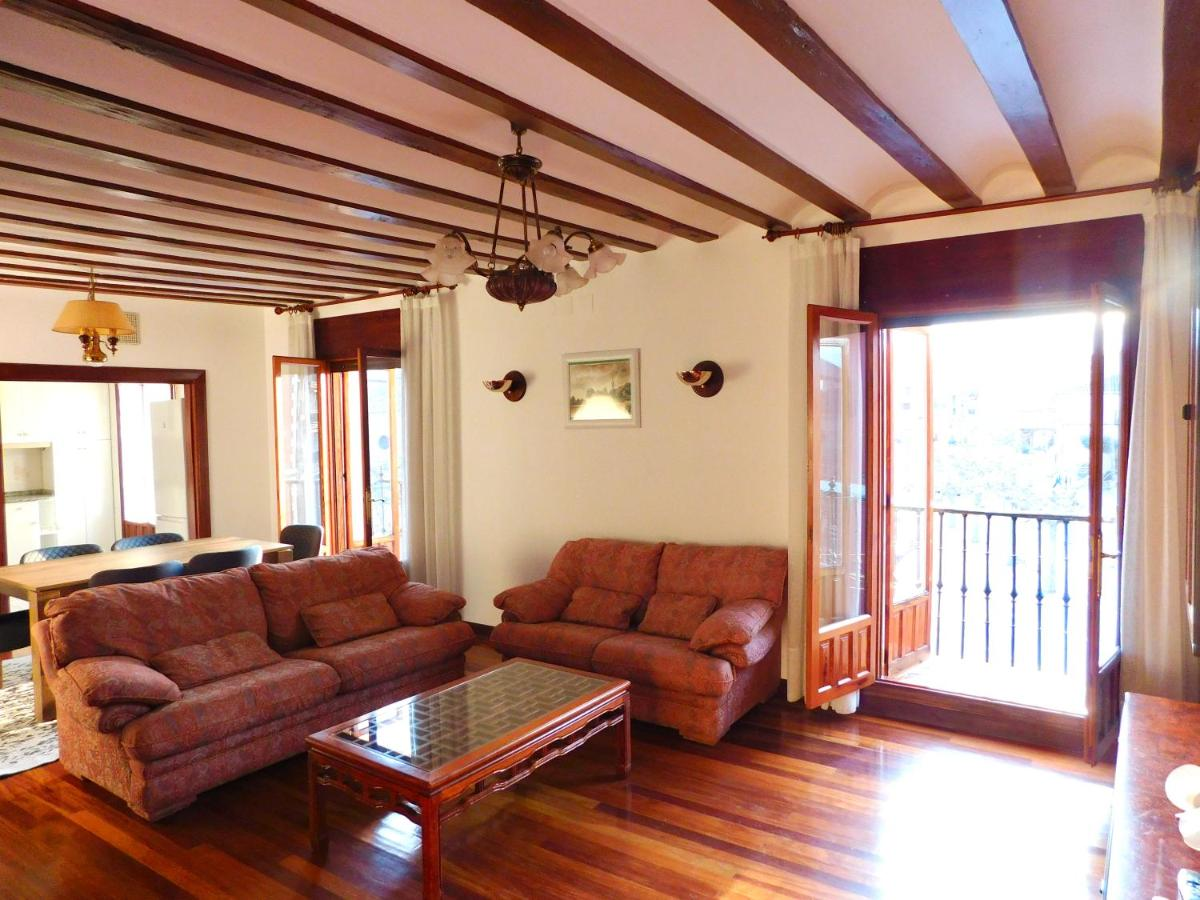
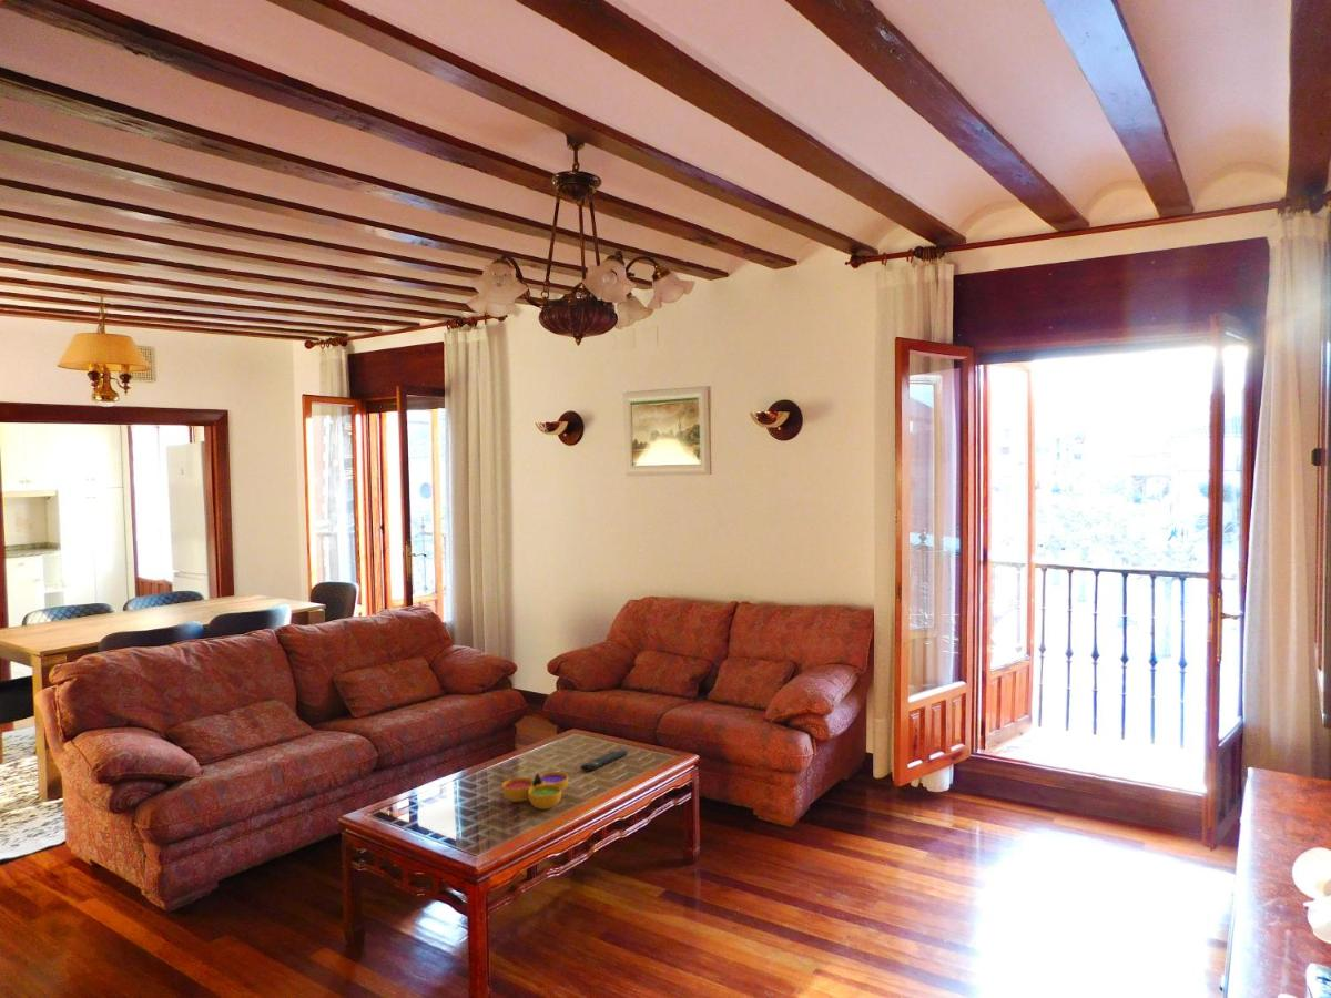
+ decorative bowl (534, 785)
+ remote control (604, 760)
